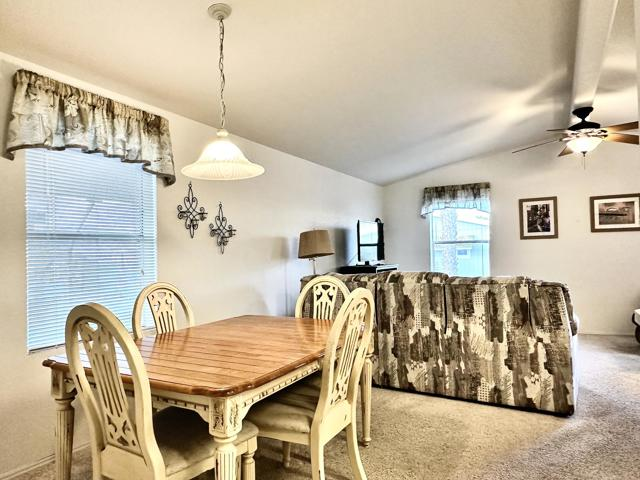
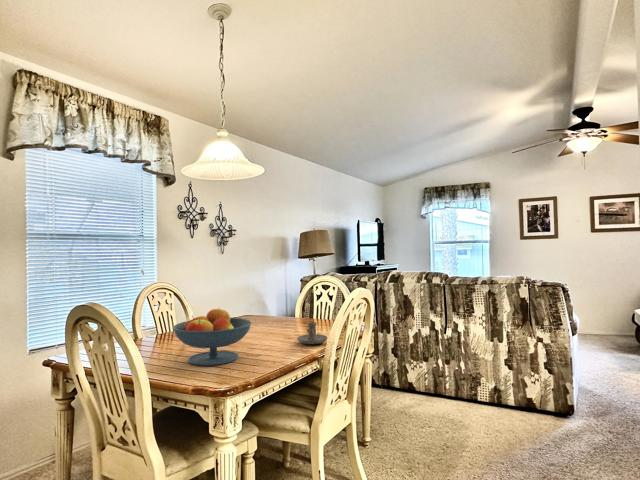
+ candle holder (312, 333)
+ fruit bowl (213, 335)
